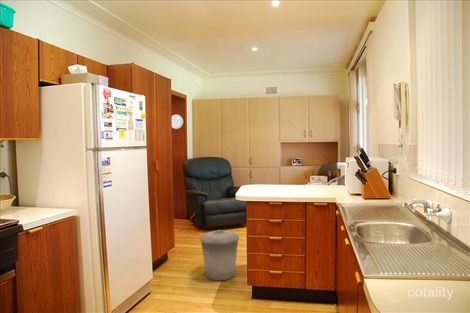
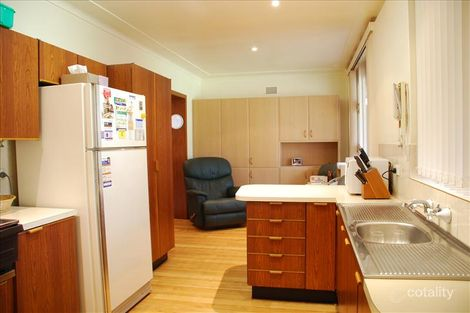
- trash can (219, 252)
